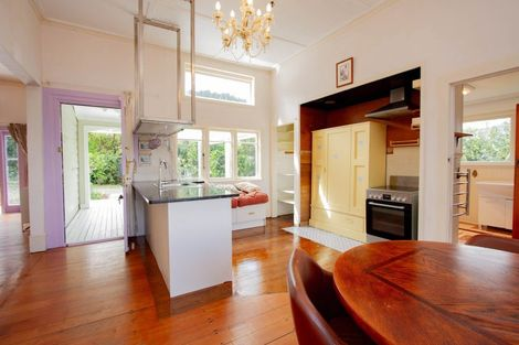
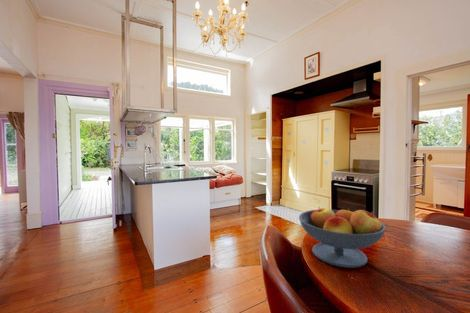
+ fruit bowl (338, 231)
